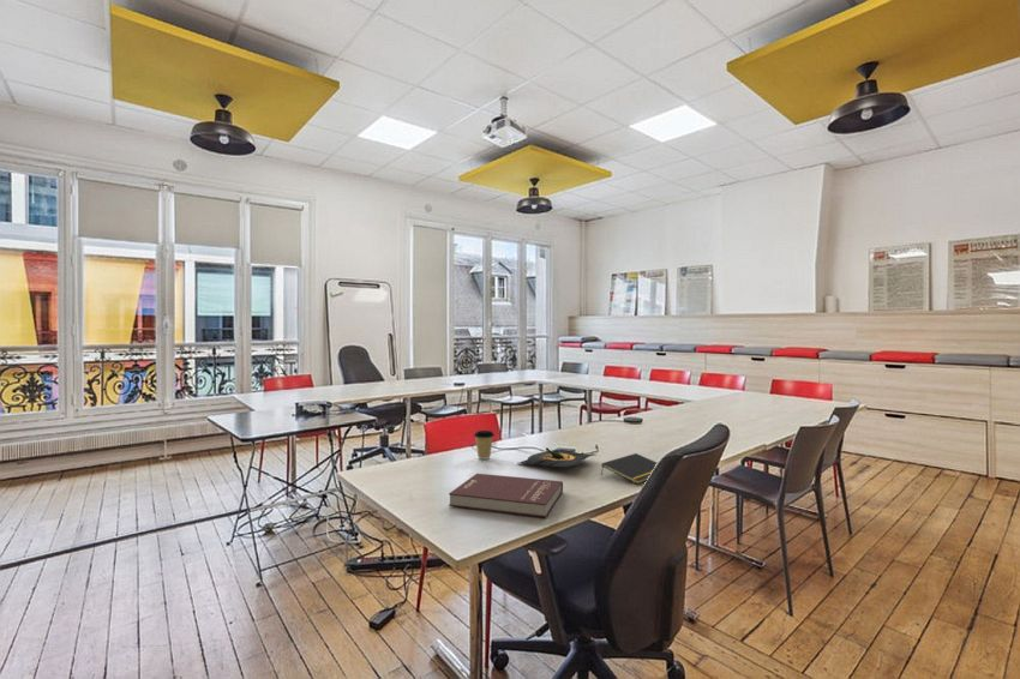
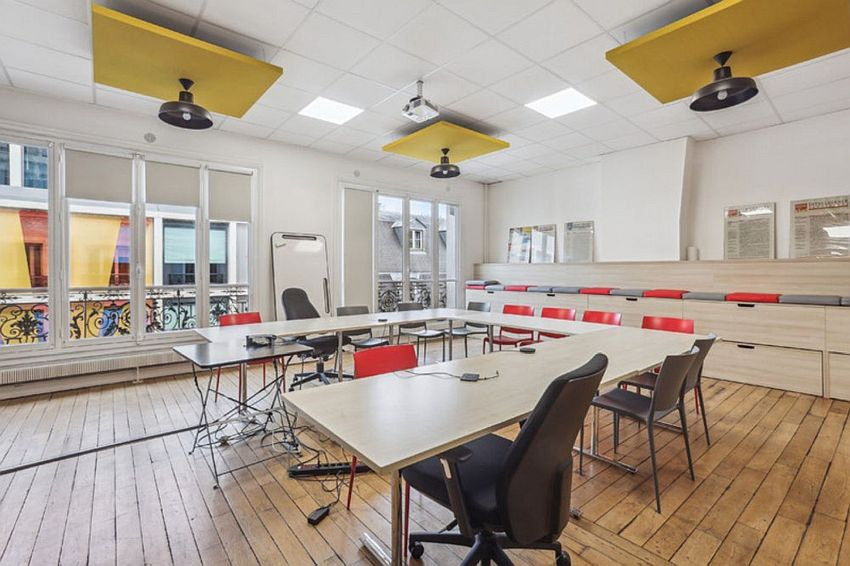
- coffee cup (484, 444)
- notepad (636, 467)
- tequila (557, 455)
- book (508, 492)
